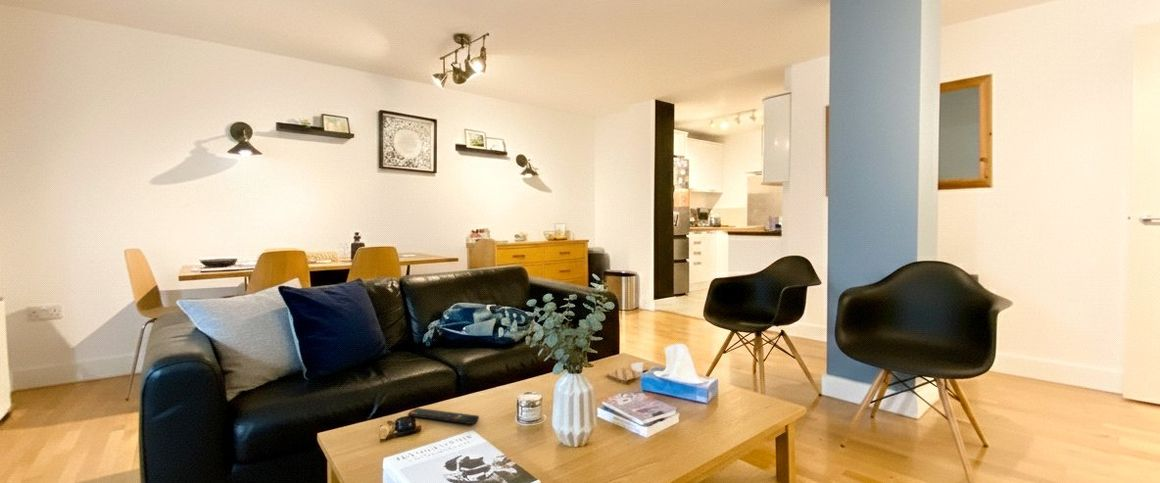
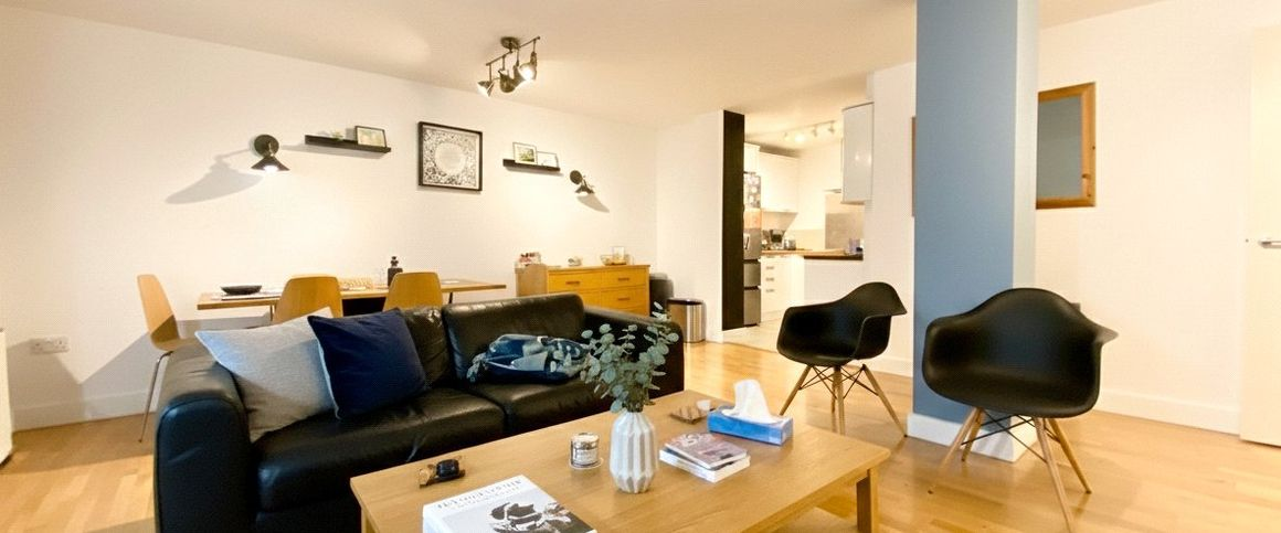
- remote control (442, 416)
